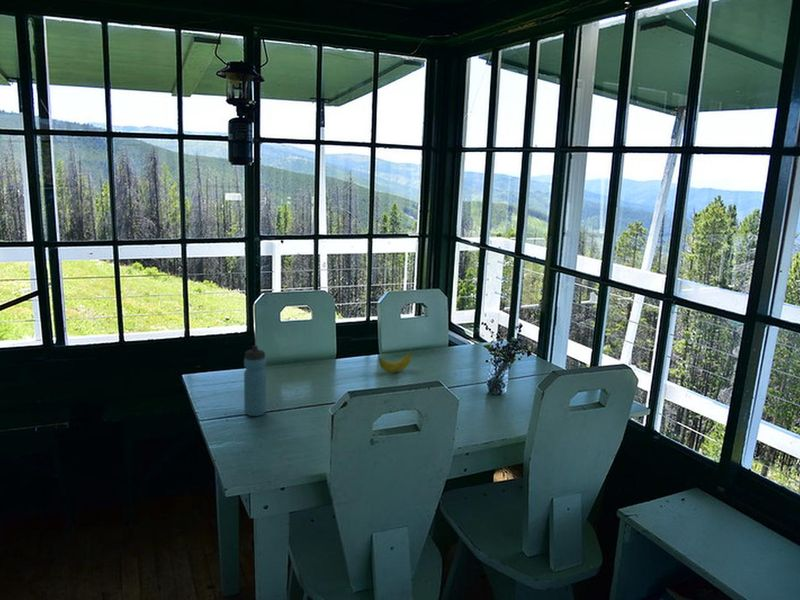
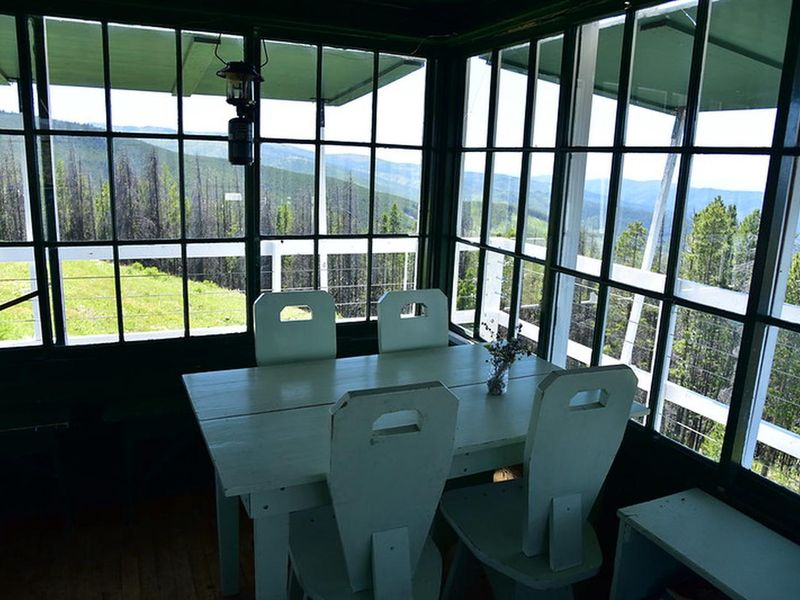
- banana (395, 362)
- water bottle (255, 379)
